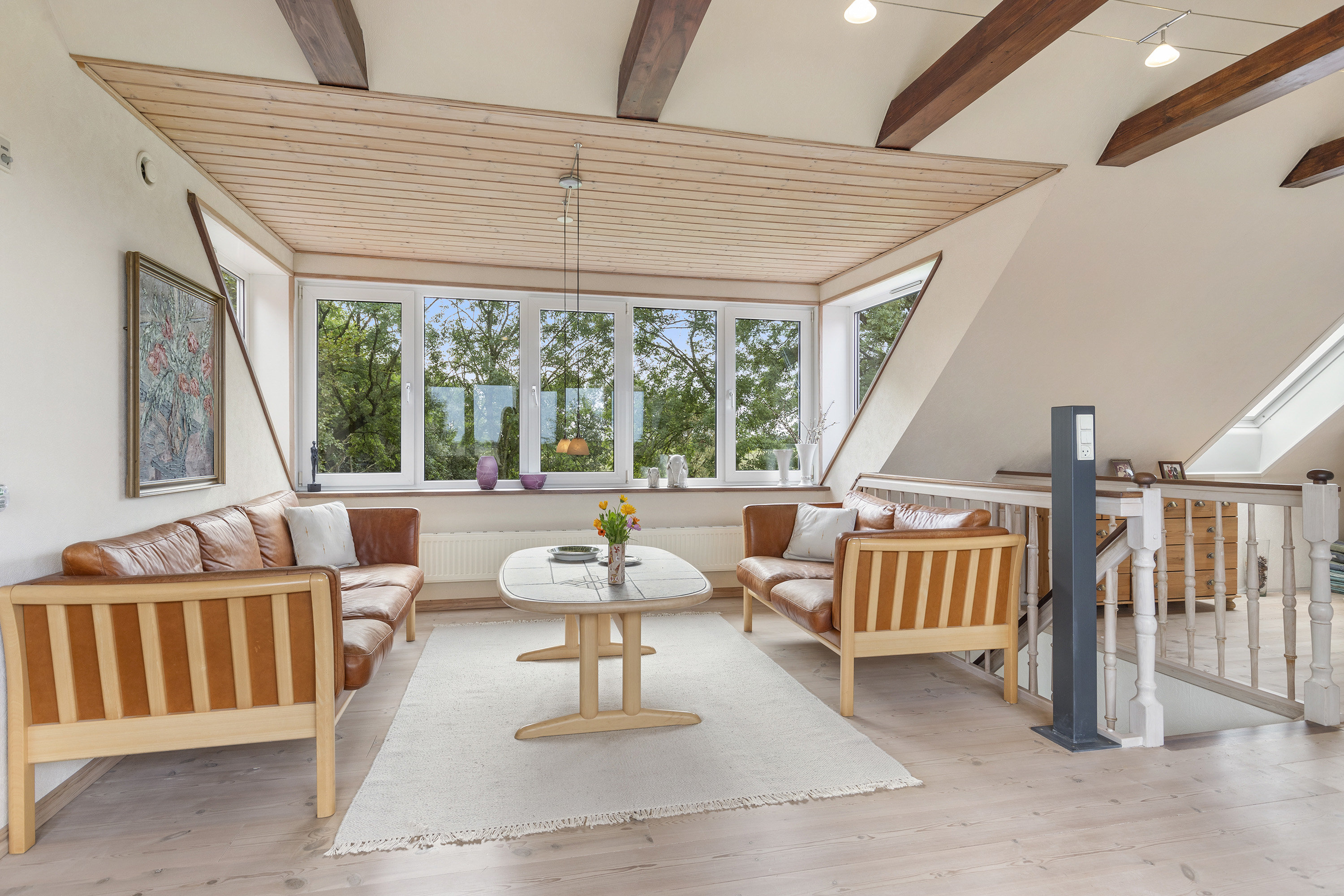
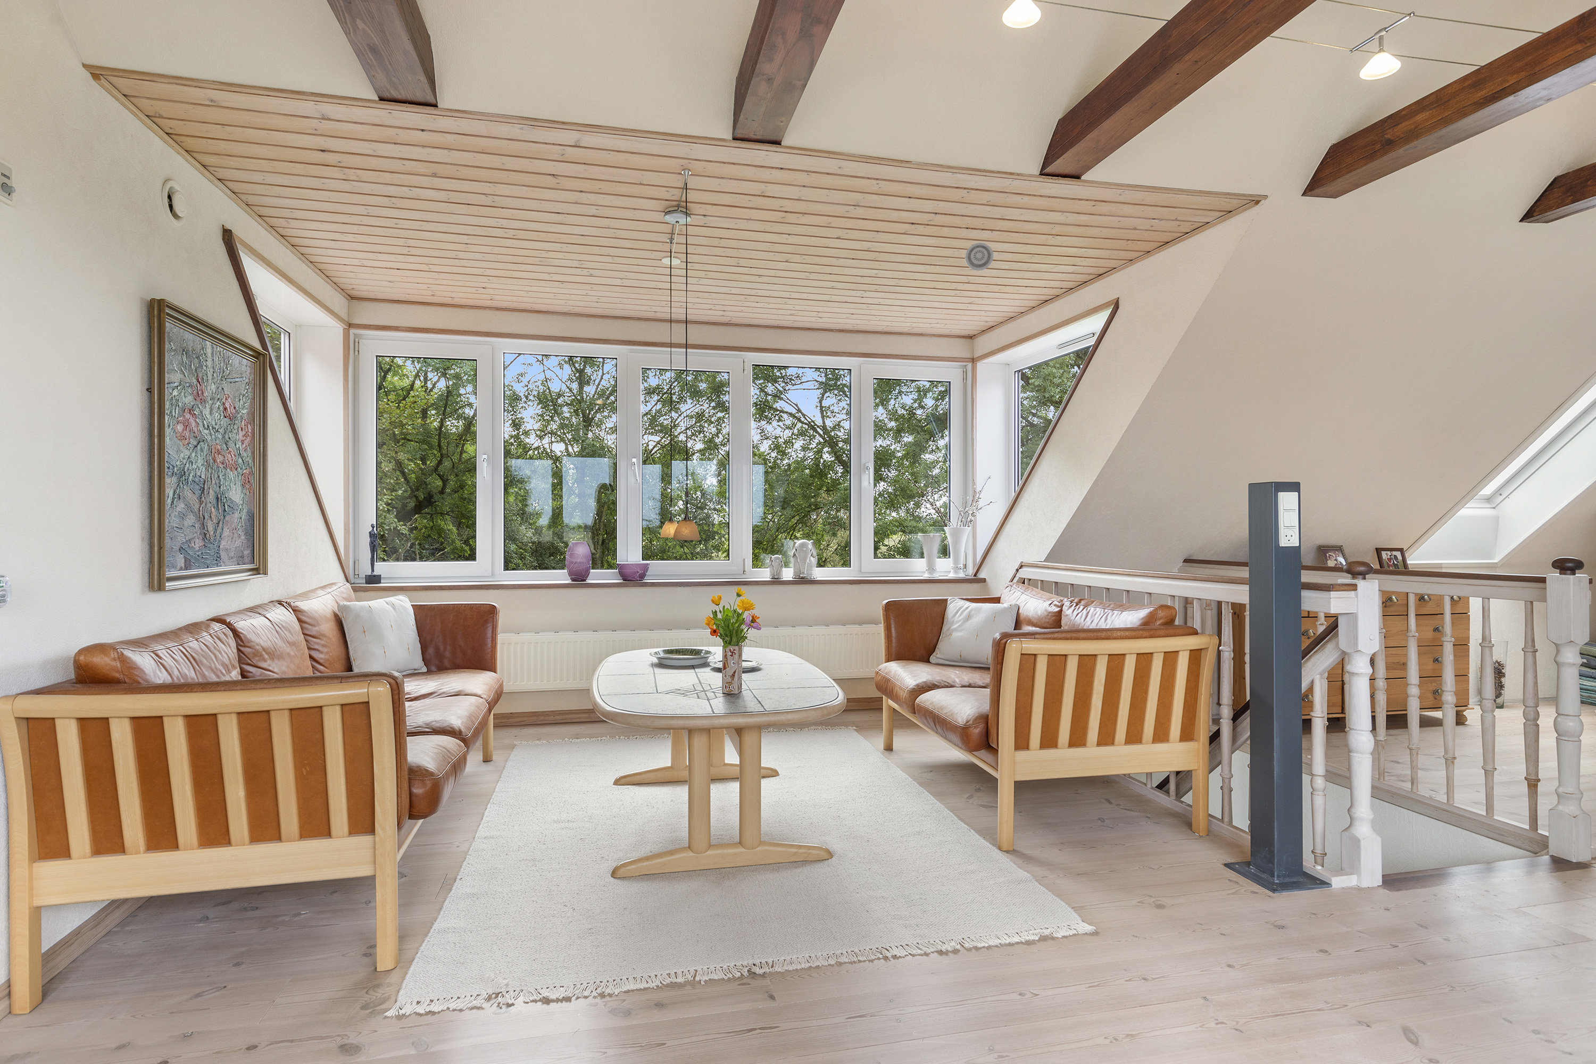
+ smoke detector (978, 255)
